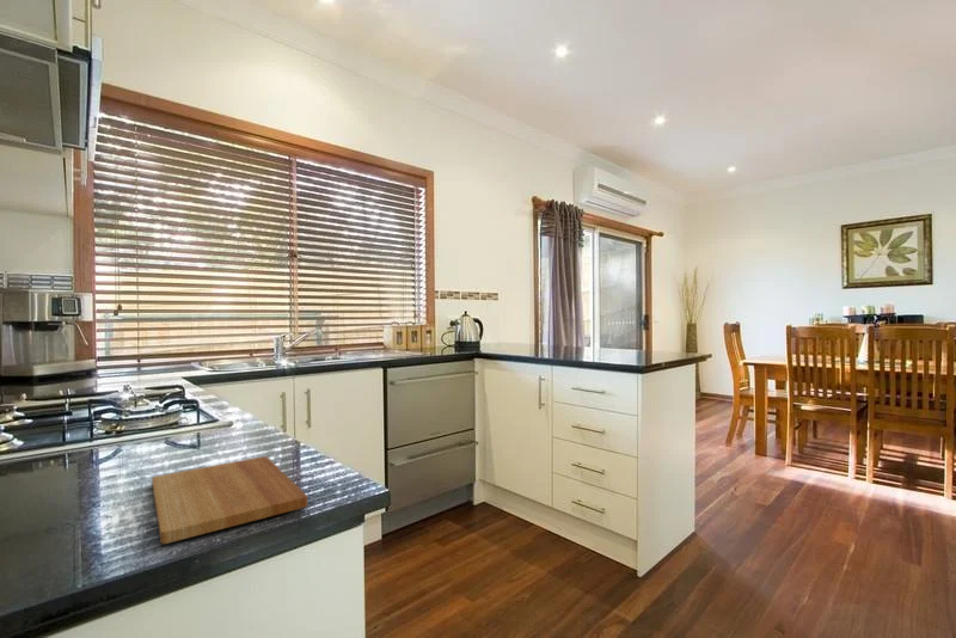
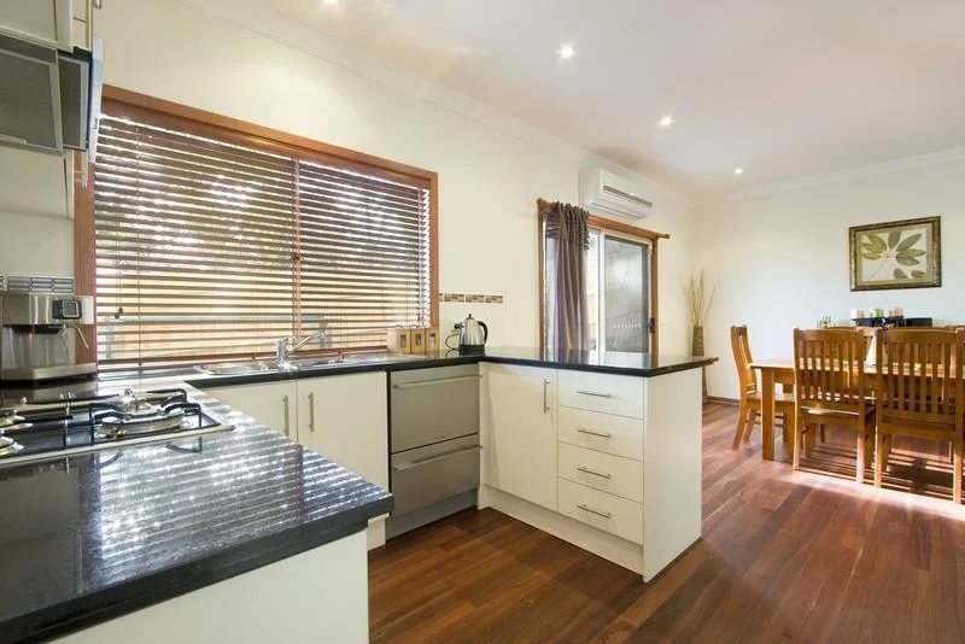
- cutting board (225, 490)
